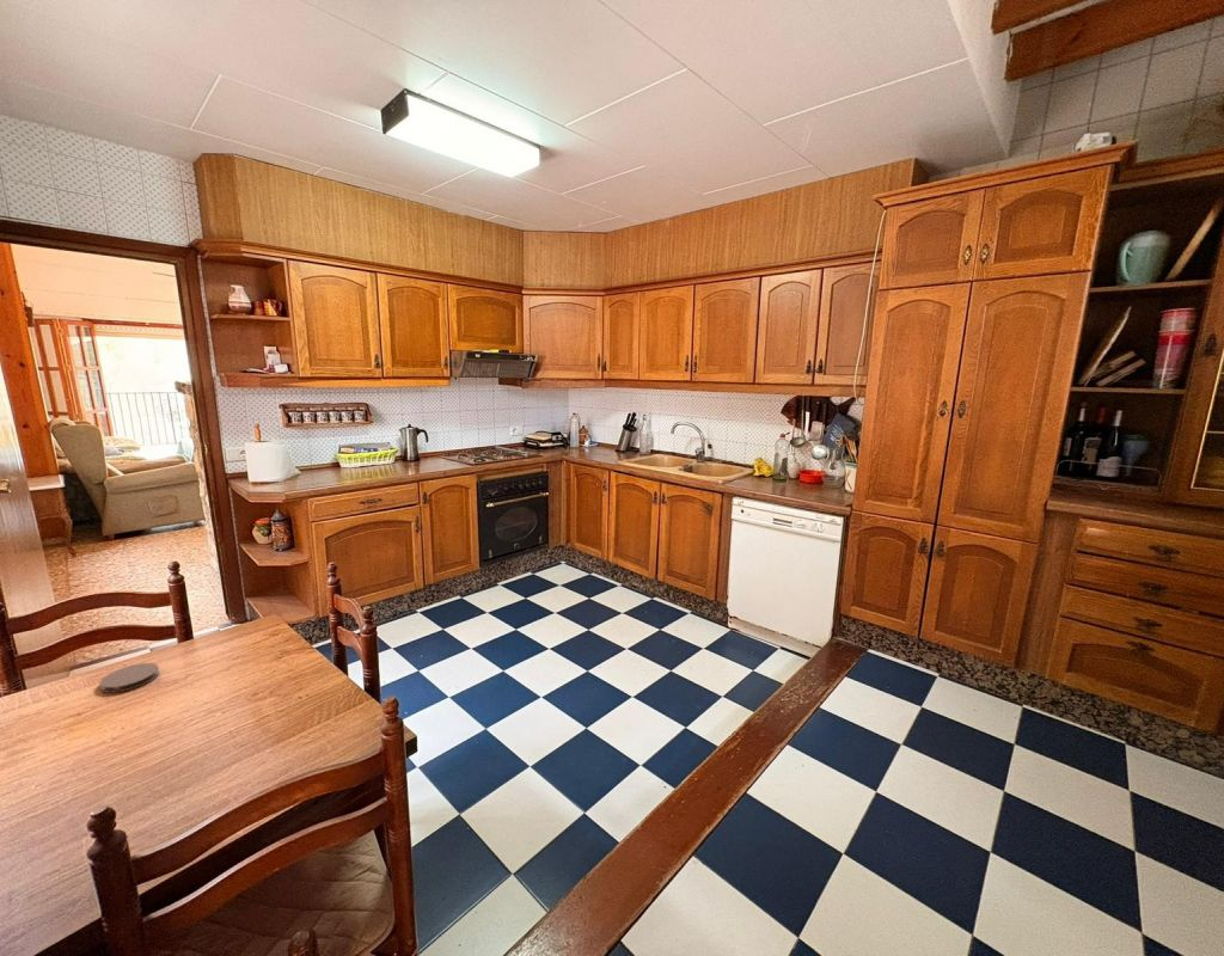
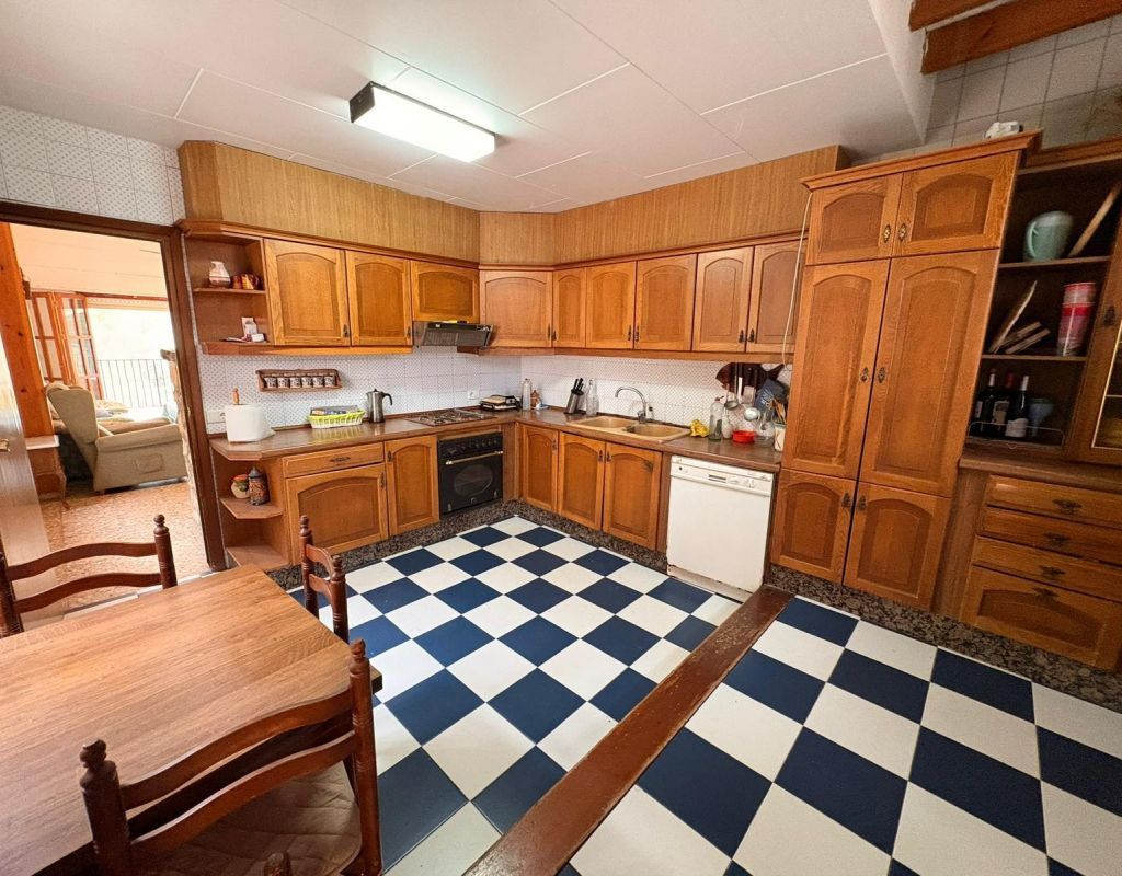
- coaster (130, 676)
